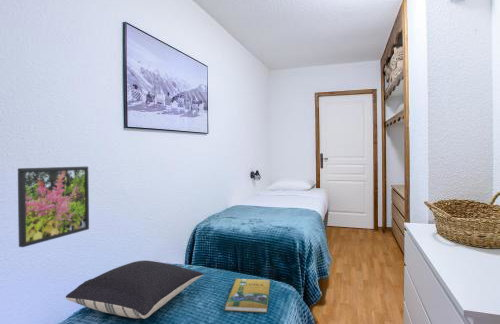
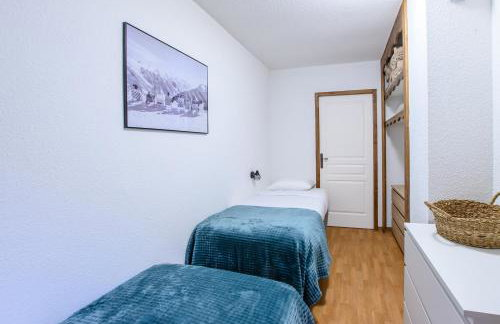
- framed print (57, 202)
- booklet (249, 293)
- pillow (140, 284)
